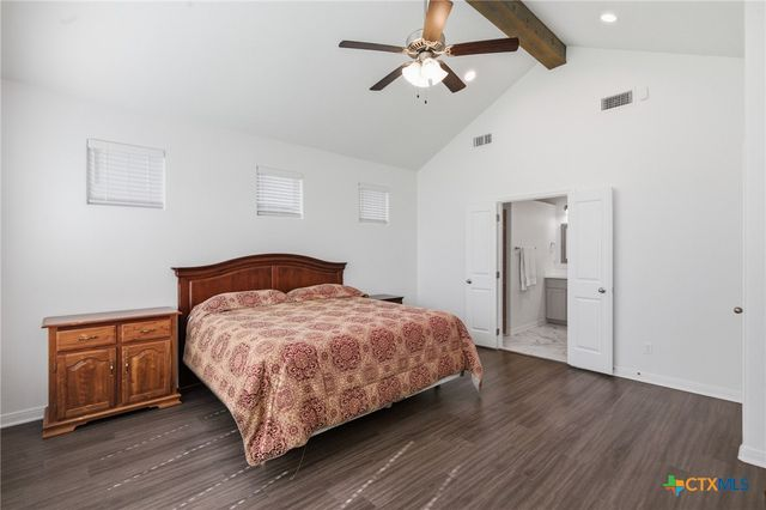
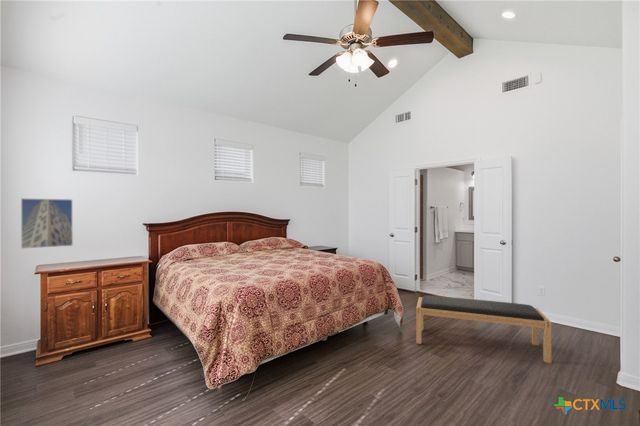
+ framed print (47, 223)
+ bench (476, 320)
